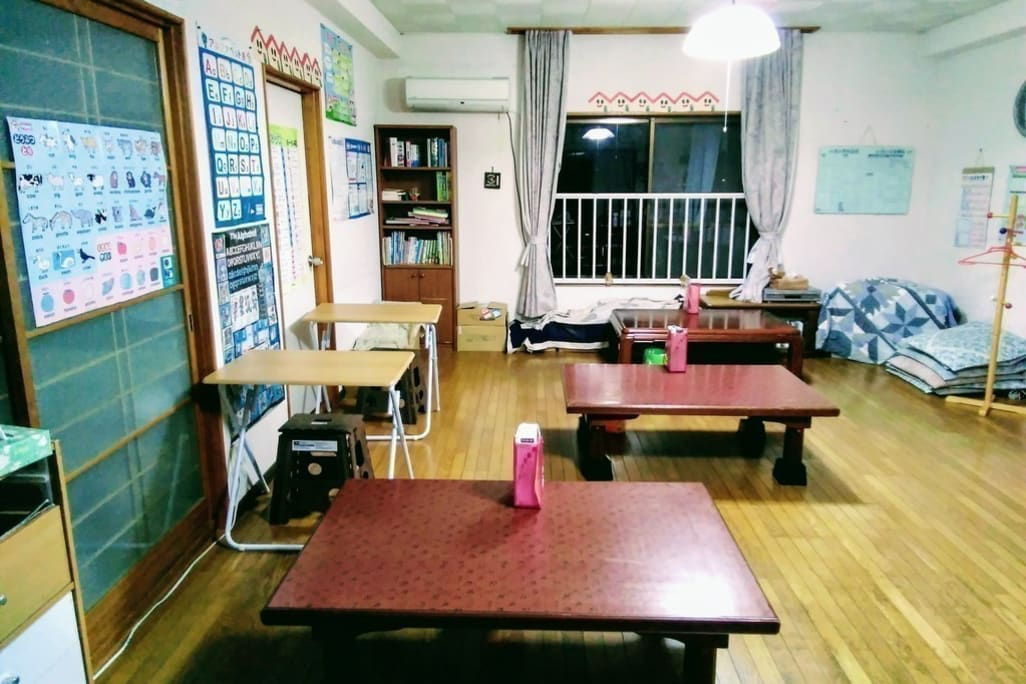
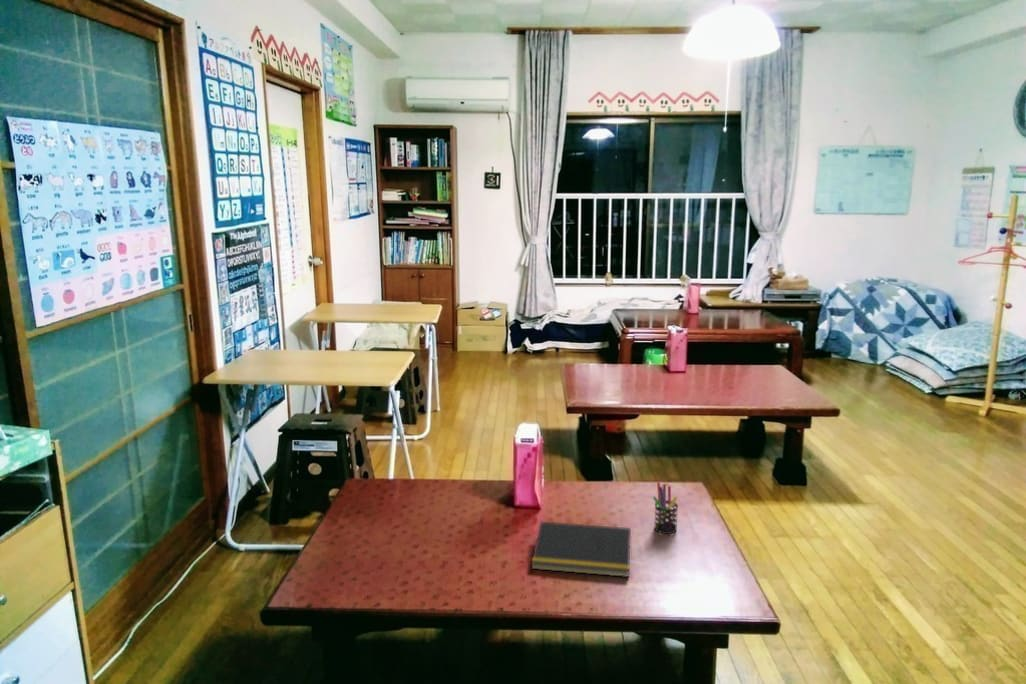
+ pen holder (663, 508)
+ notepad (582, 547)
